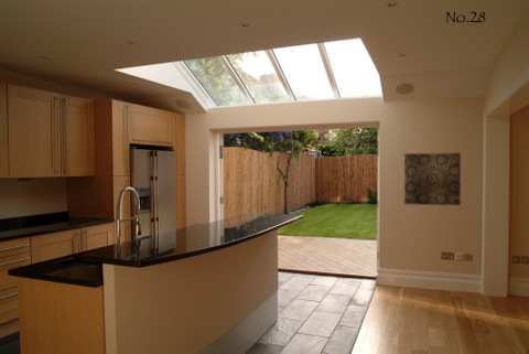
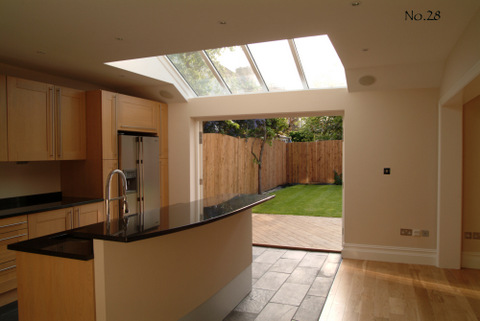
- wall art (431, 179)
